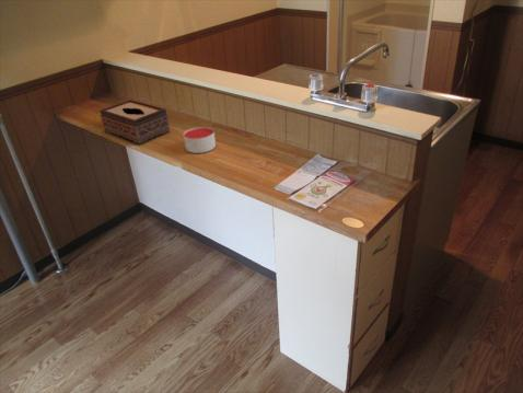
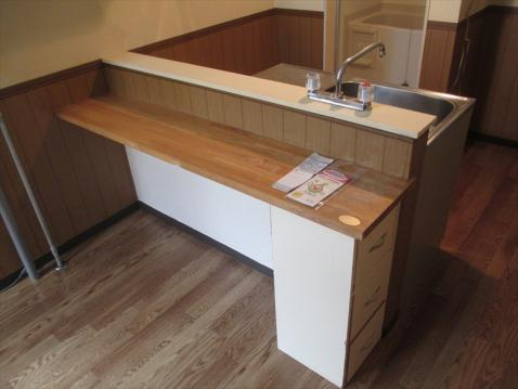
- tissue box (135, 120)
- candle (199, 139)
